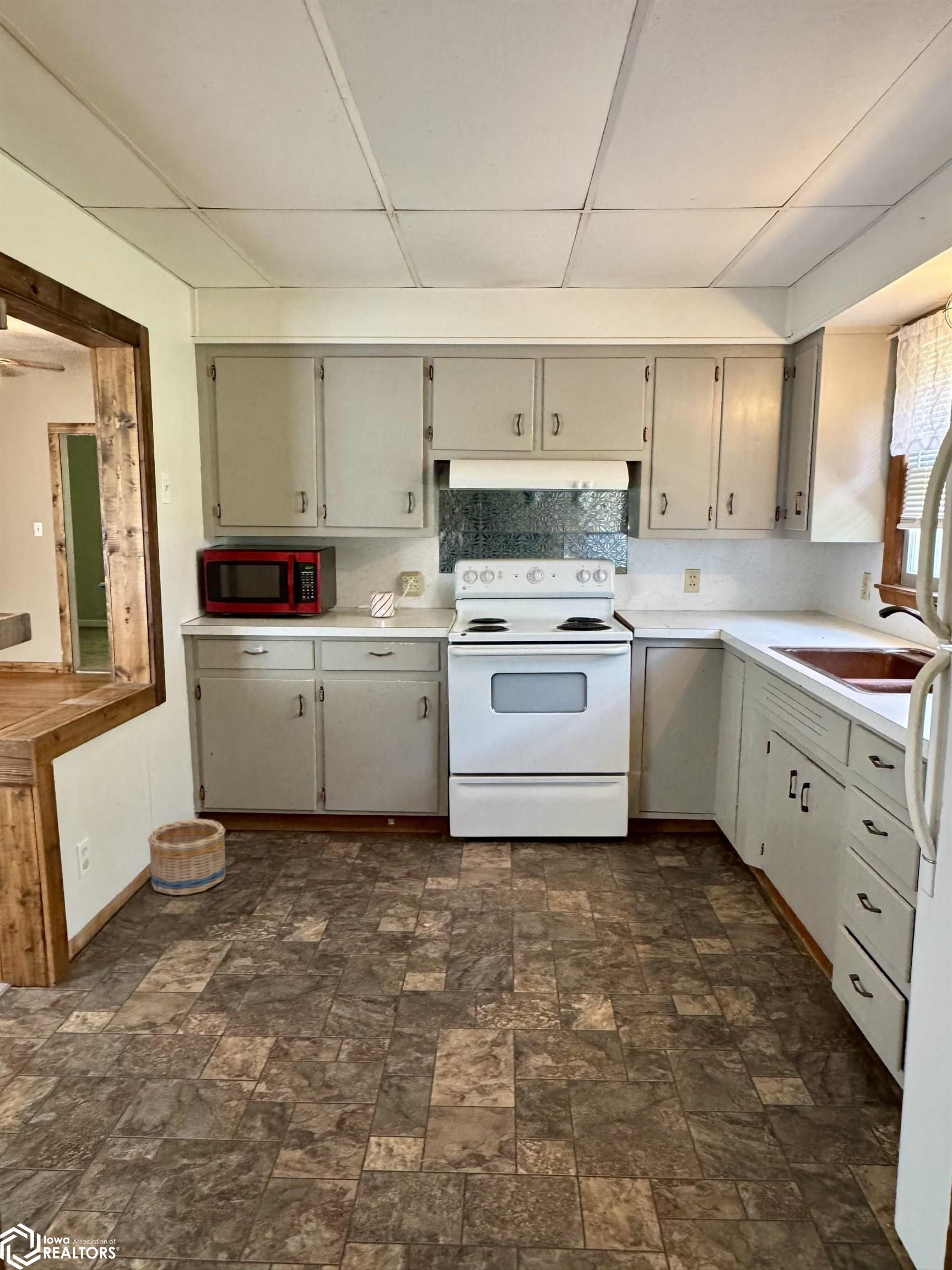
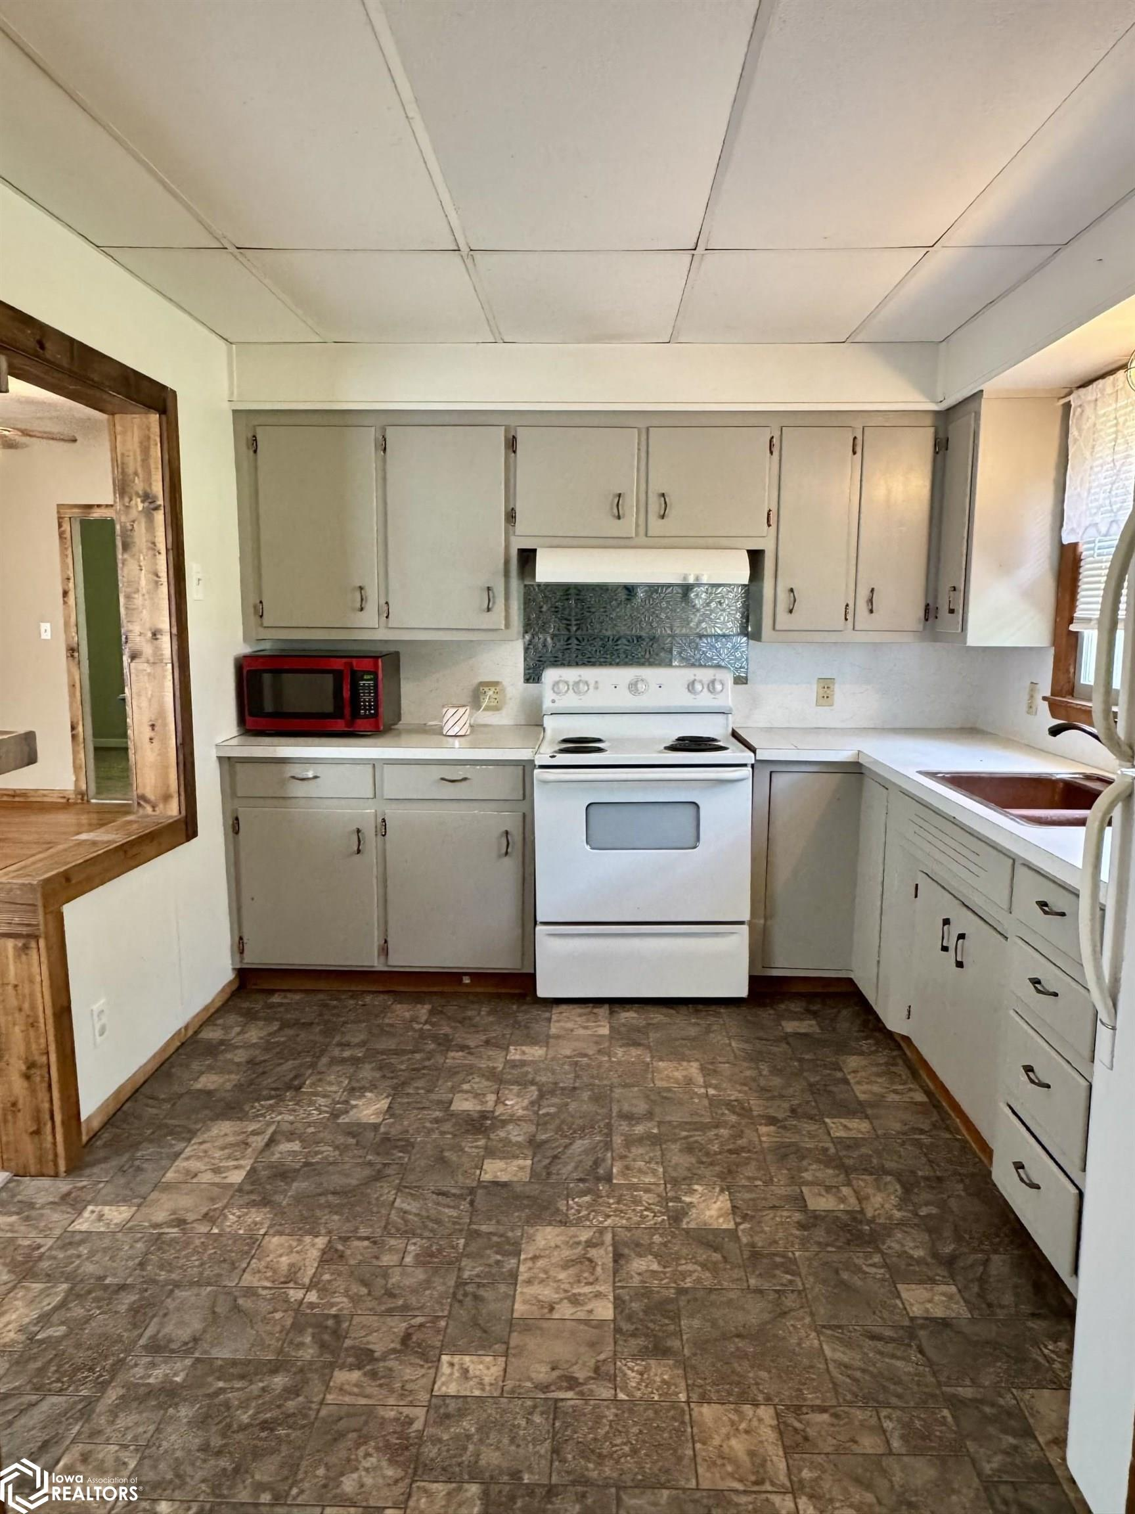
- basket (188, 855)
